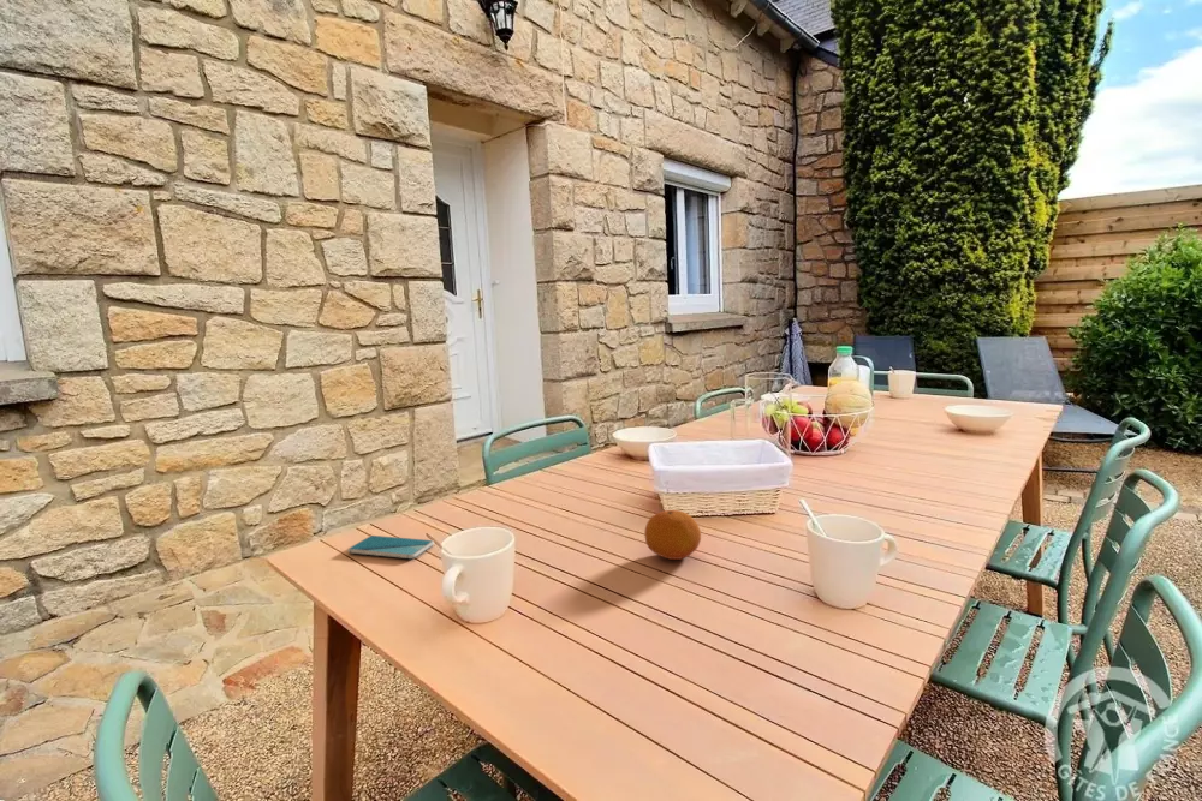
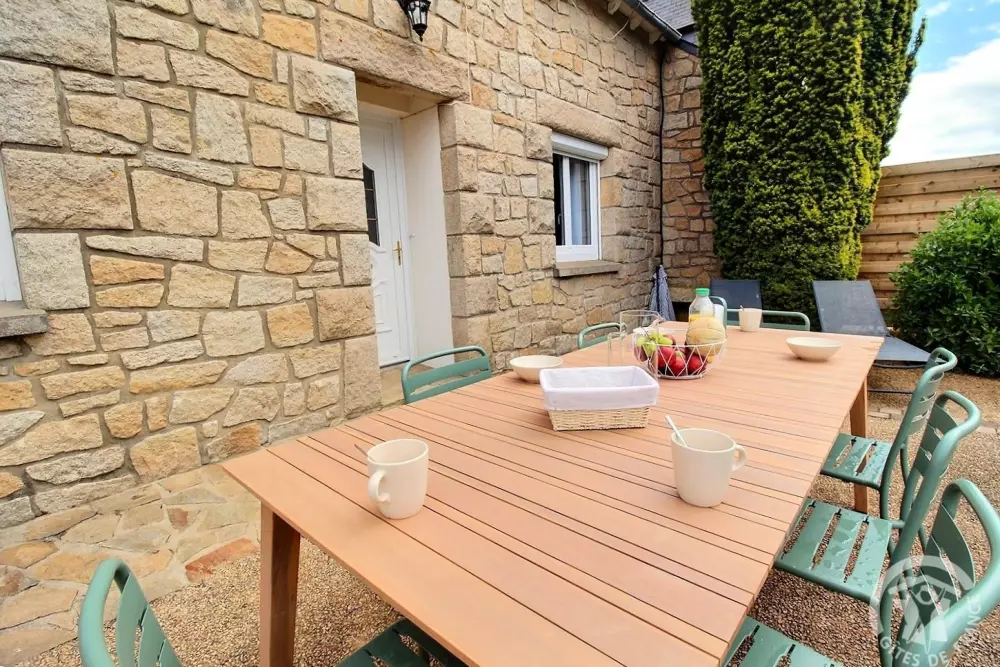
- fruit (672, 533)
- smartphone (391, 546)
